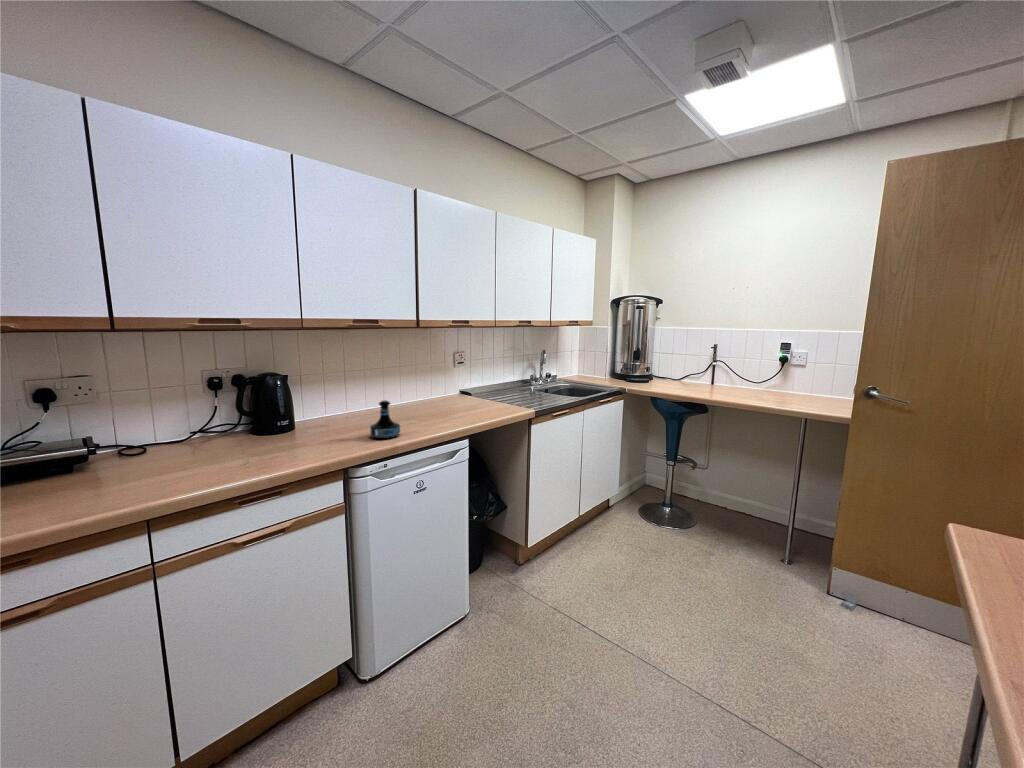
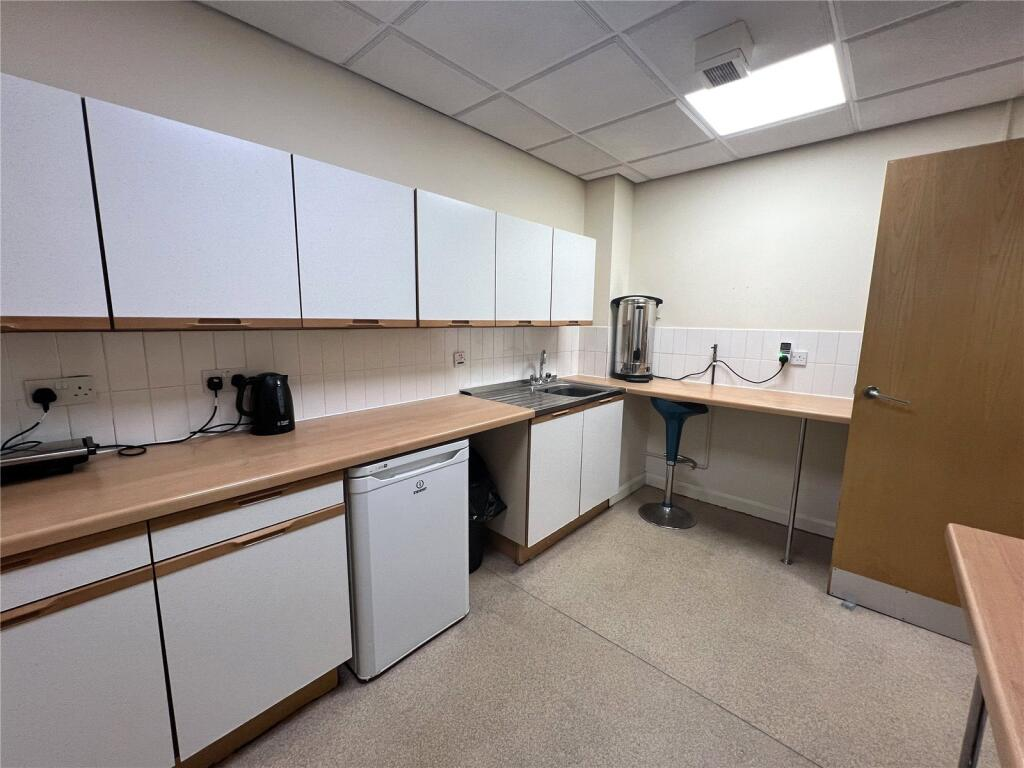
- tequila bottle (384, 418)
